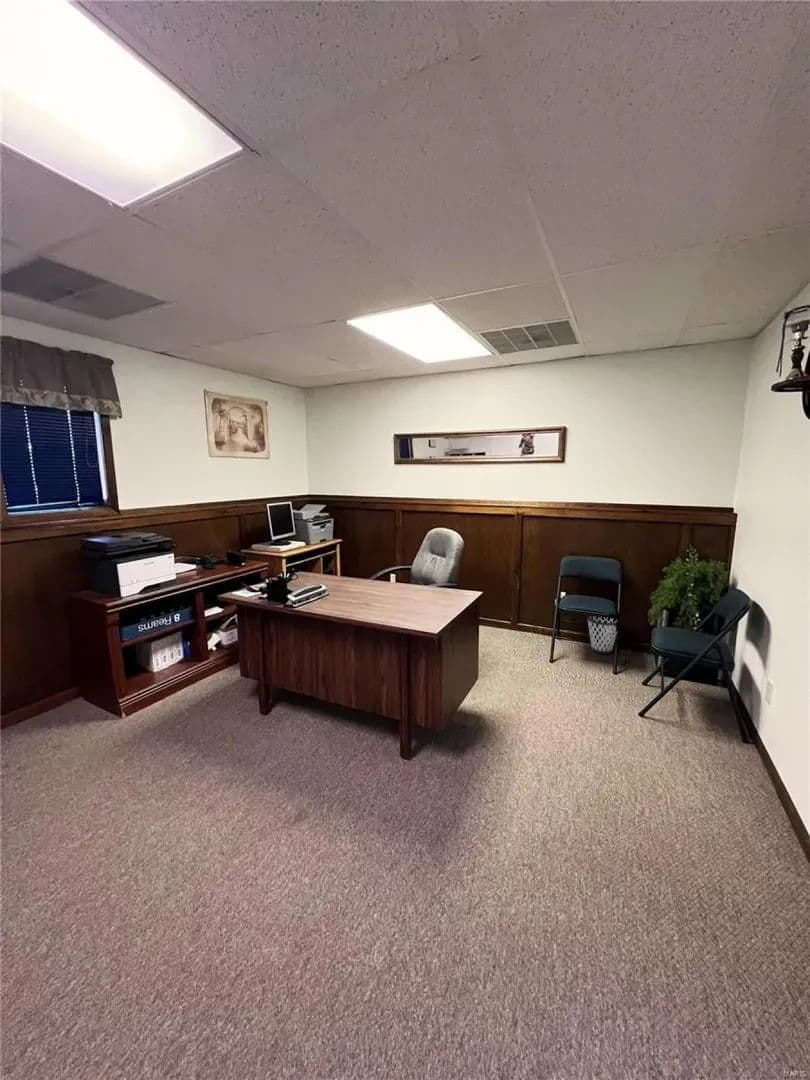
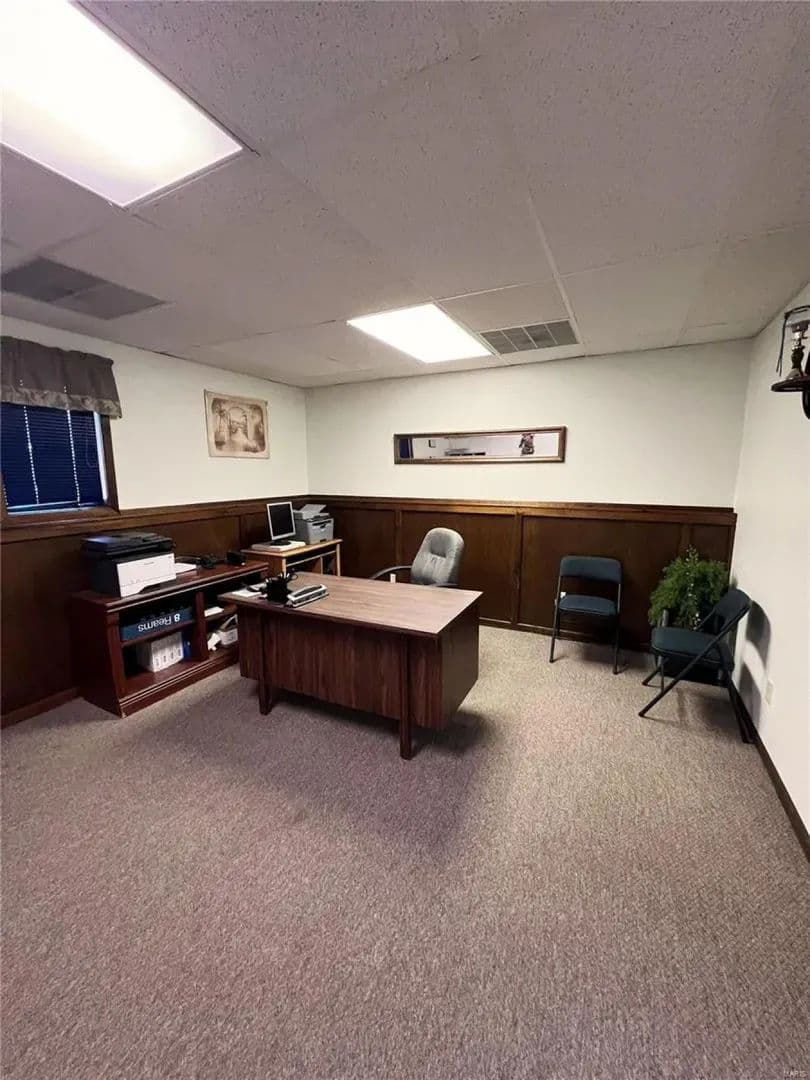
- wastebasket (603, 634)
